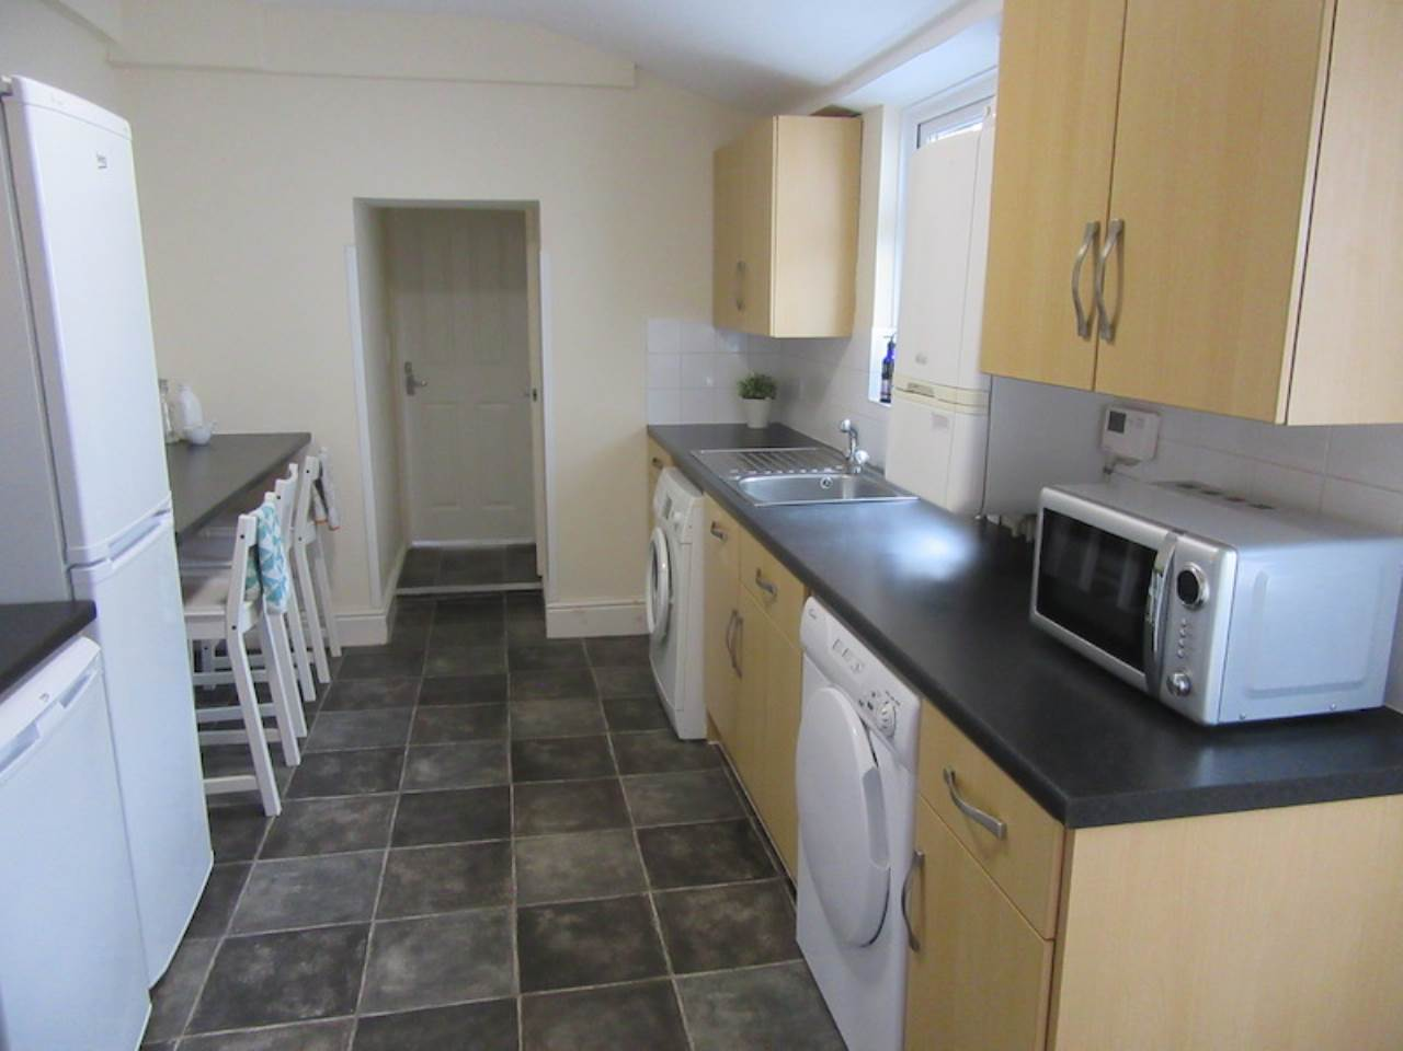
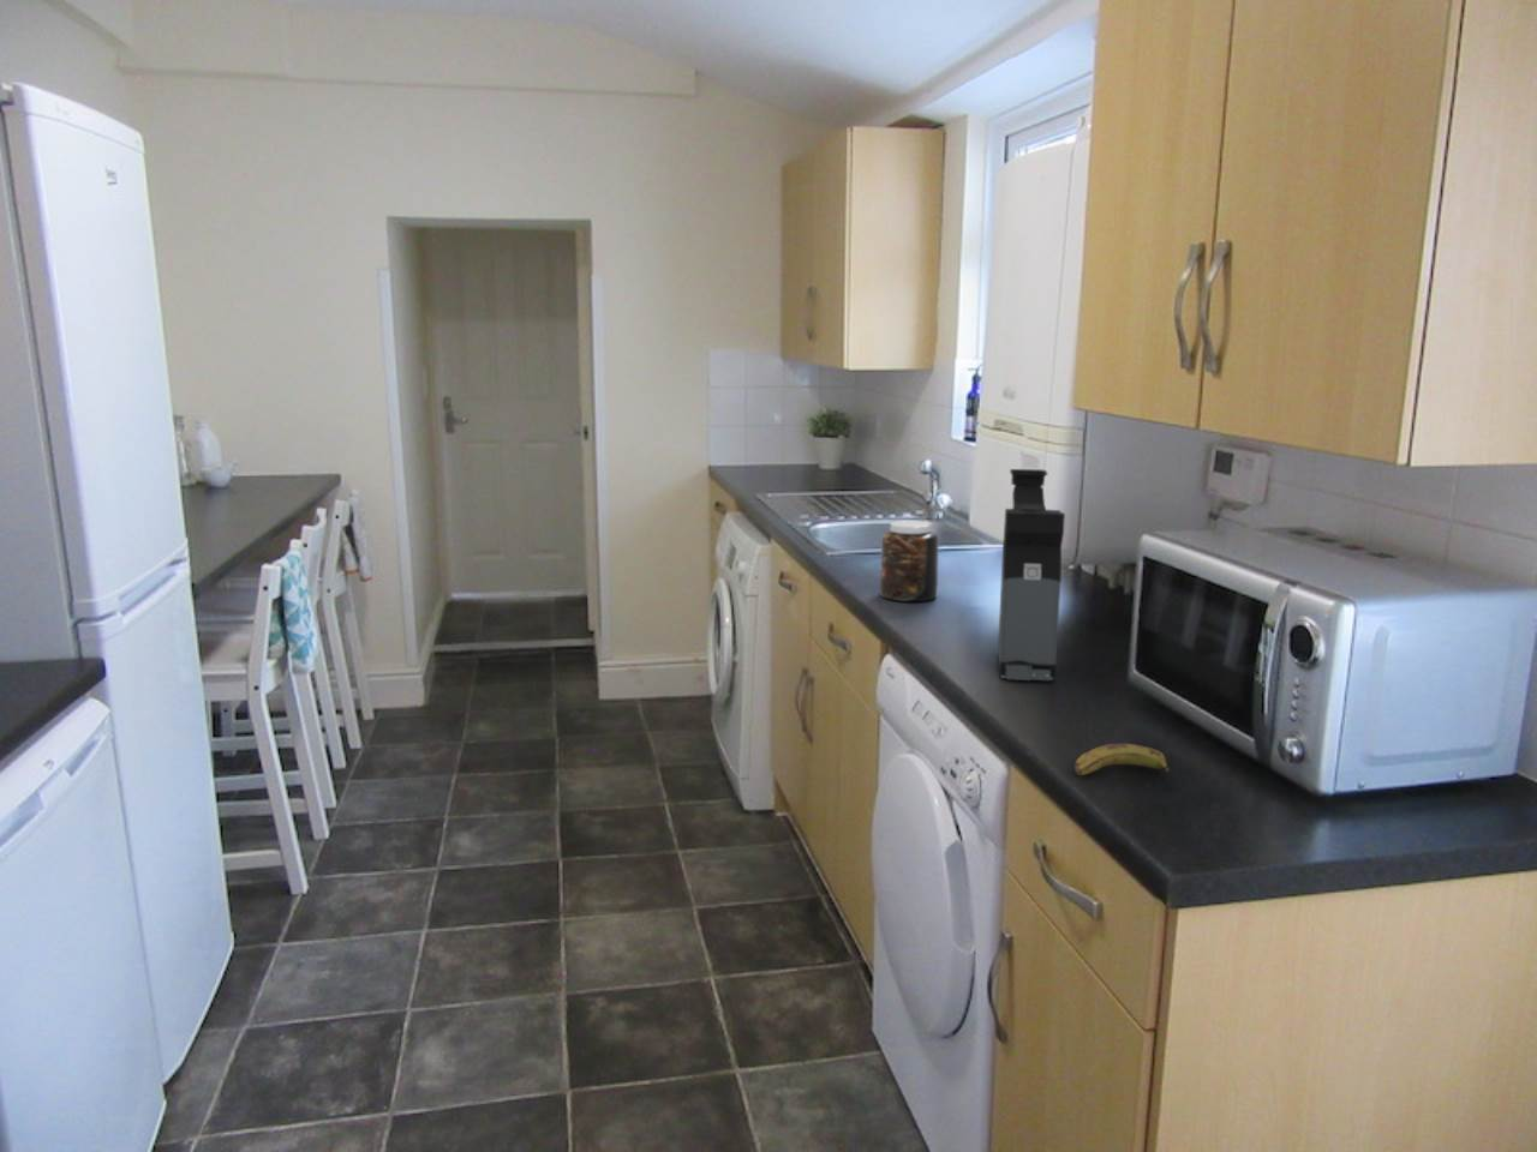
+ banana (1118, 762)
+ jar (909, 559)
+ coffee maker (1029, 571)
